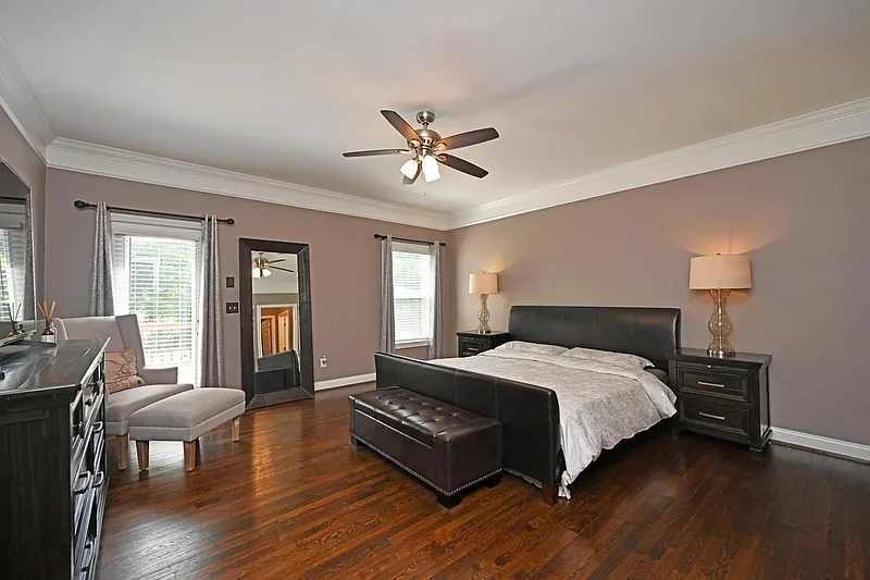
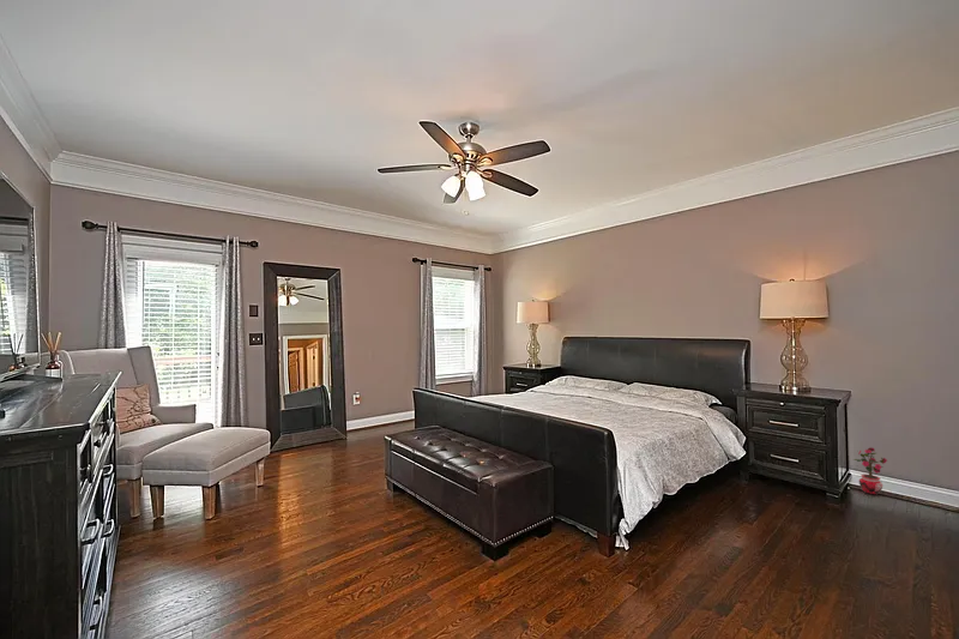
+ potted plant (869, 469)
